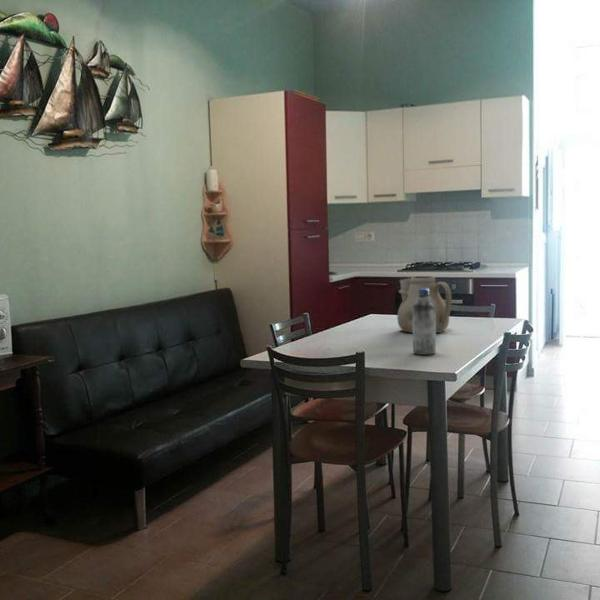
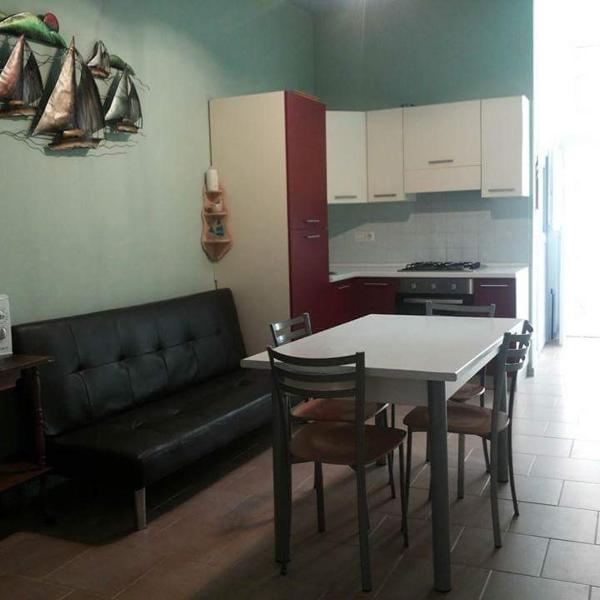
- water bottle (424, 321)
- teapot (432, 300)
